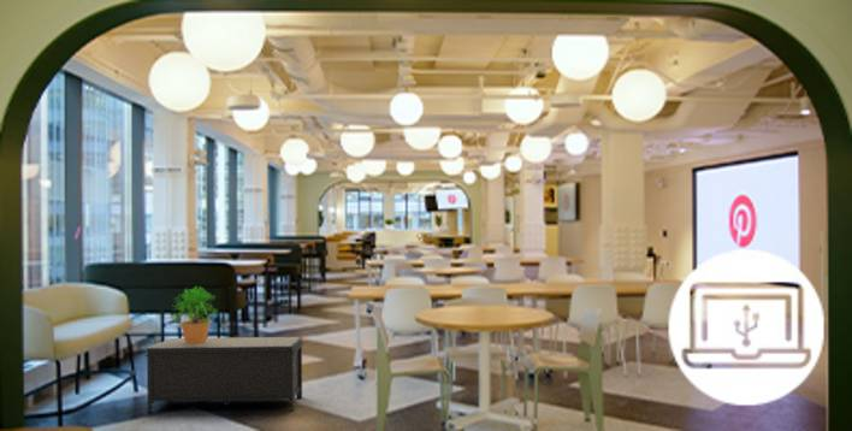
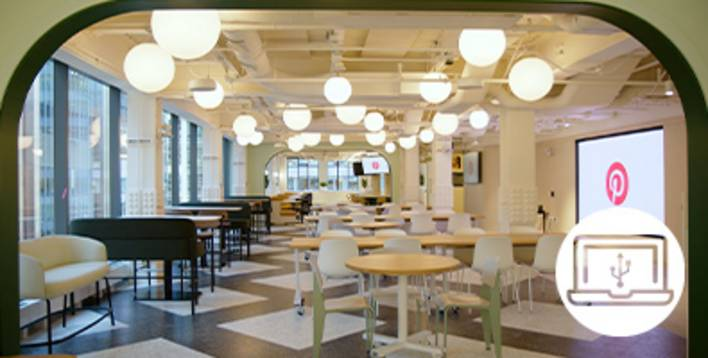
- bench (227, 373)
- potted plant (195, 313)
